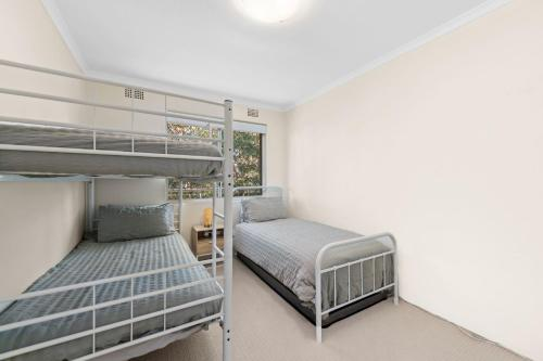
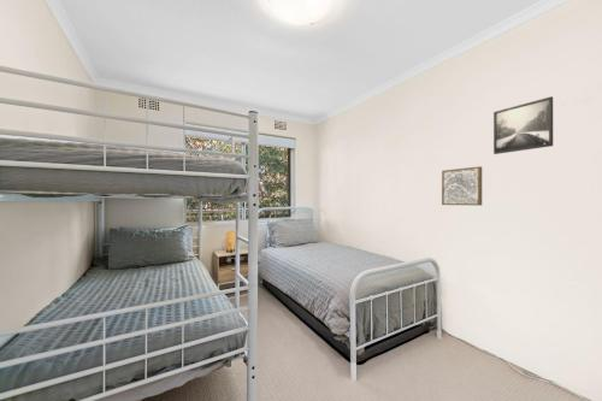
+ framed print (520, 128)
+ wall art (460, 187)
